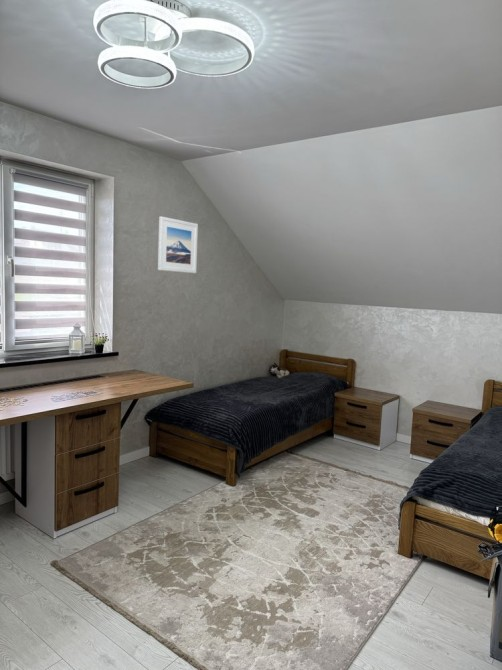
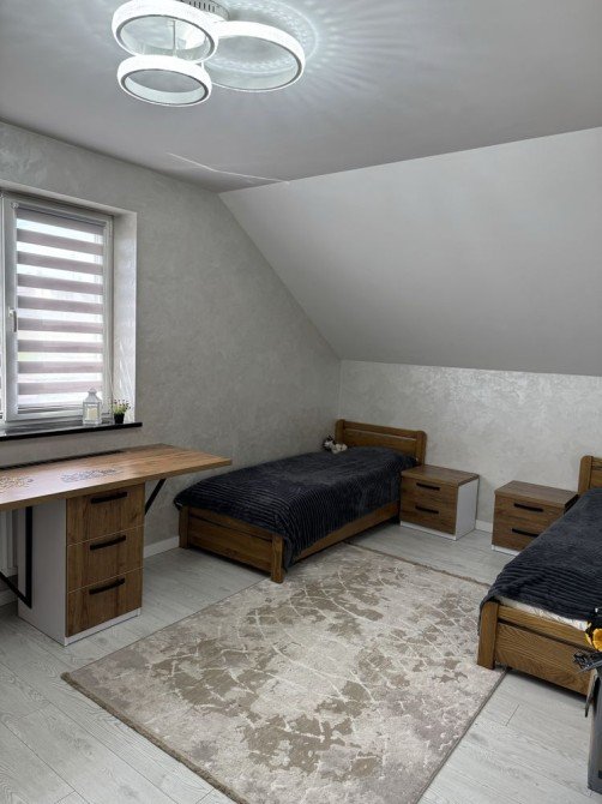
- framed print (178, 246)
